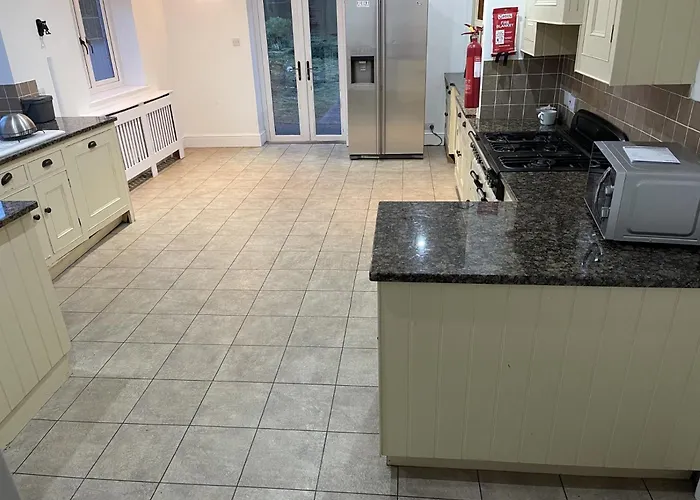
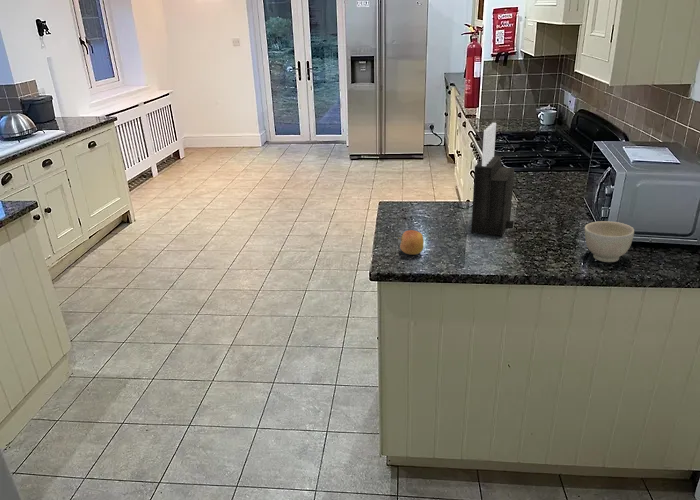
+ knife block (497, 178)
+ apple (410, 242)
+ bowl (607, 243)
